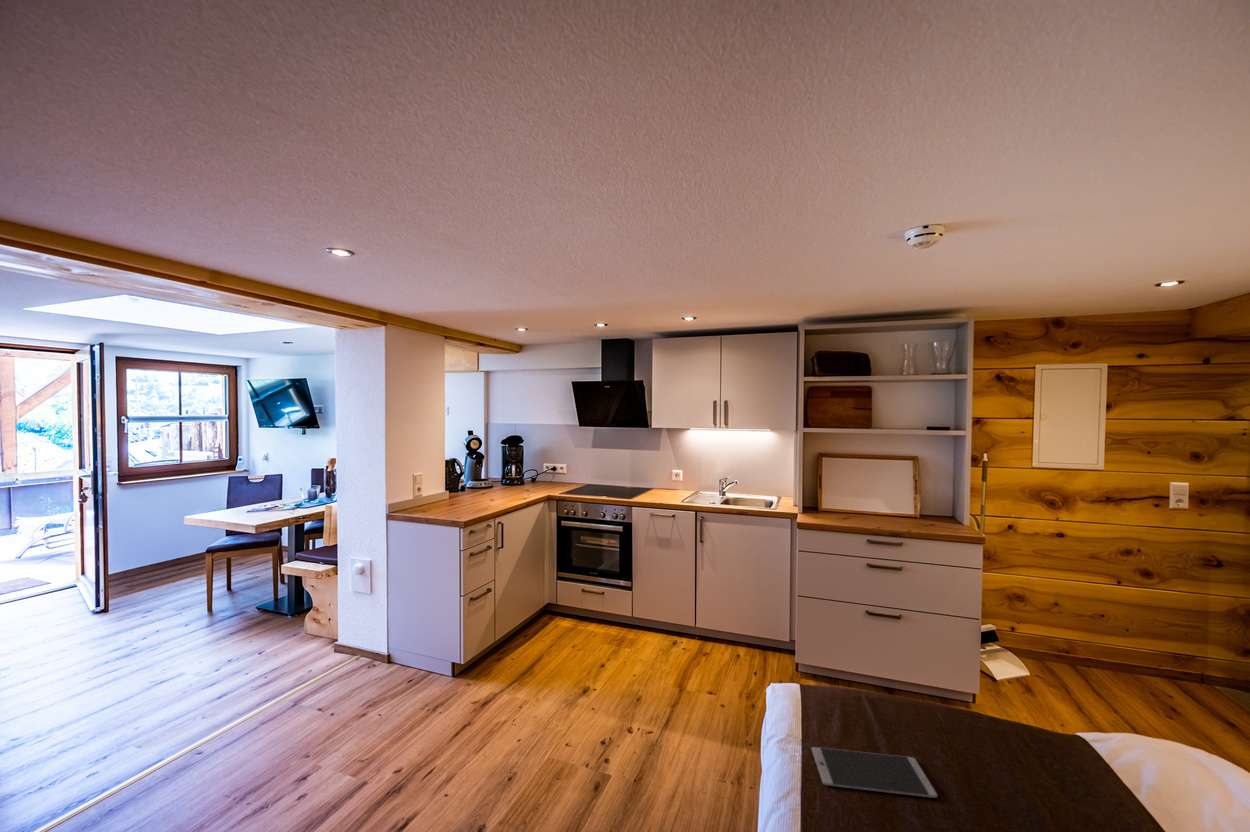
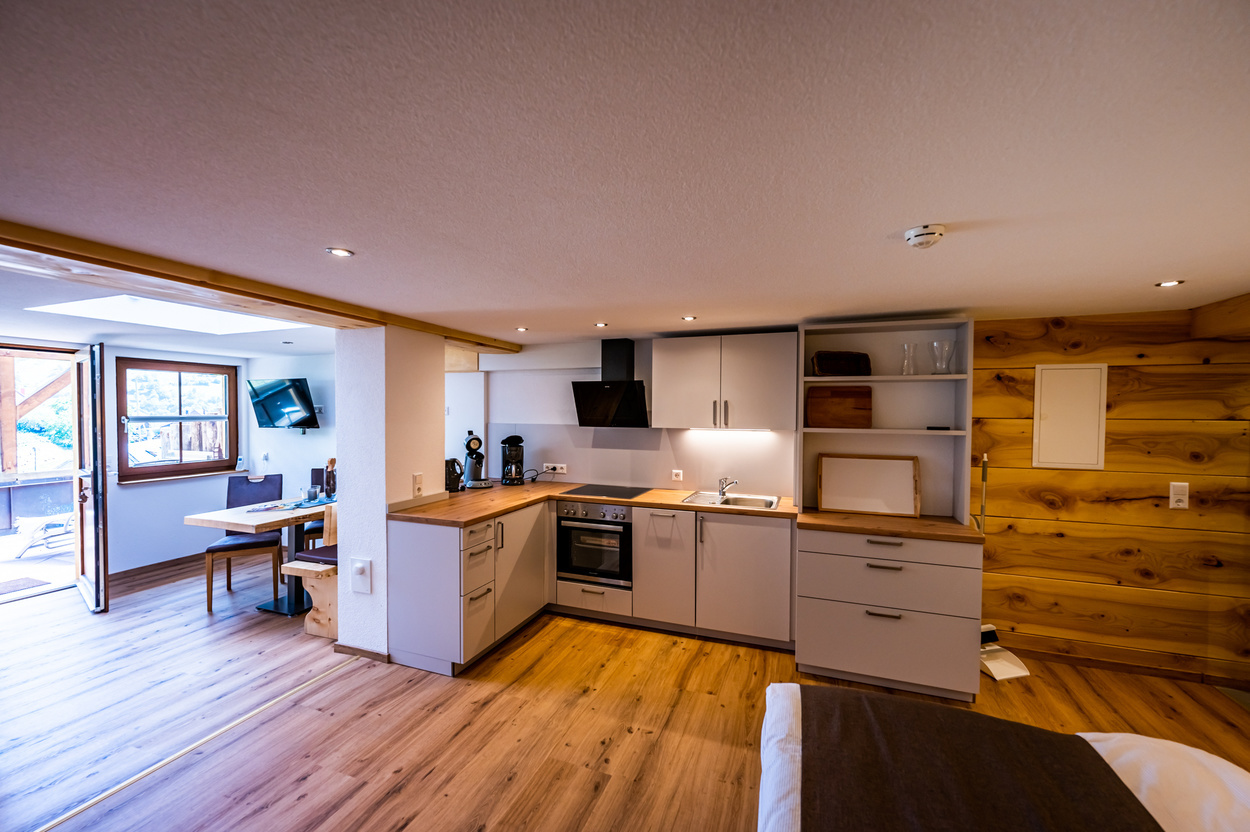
- tablet (870, 770)
